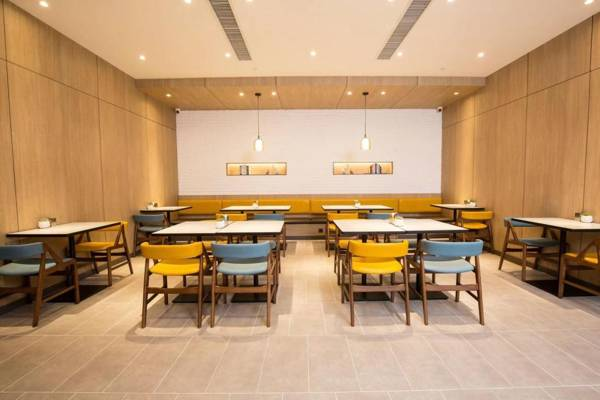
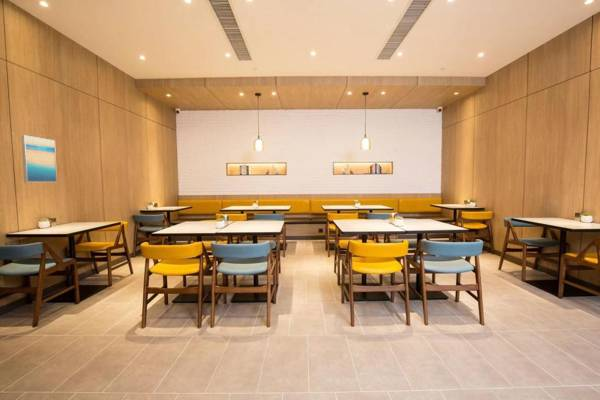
+ wall art (40, 160)
